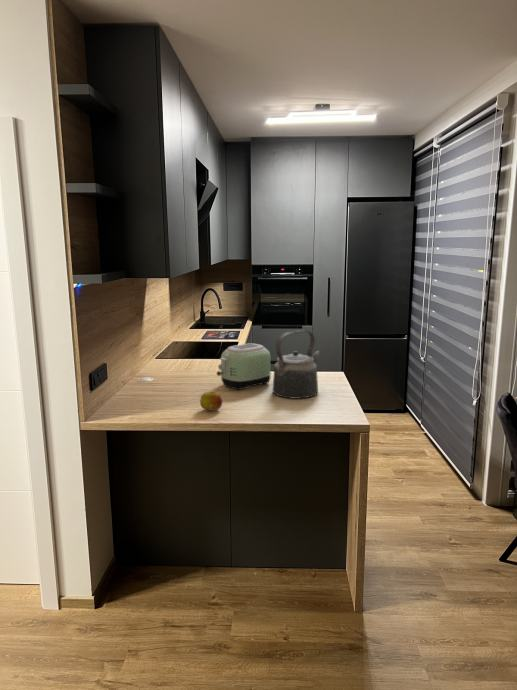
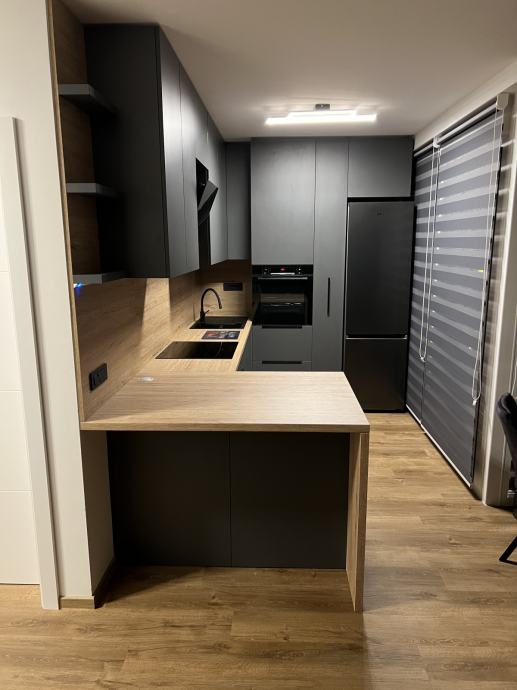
- toaster (244, 365)
- fruit (211, 401)
- kettle (298, 361)
